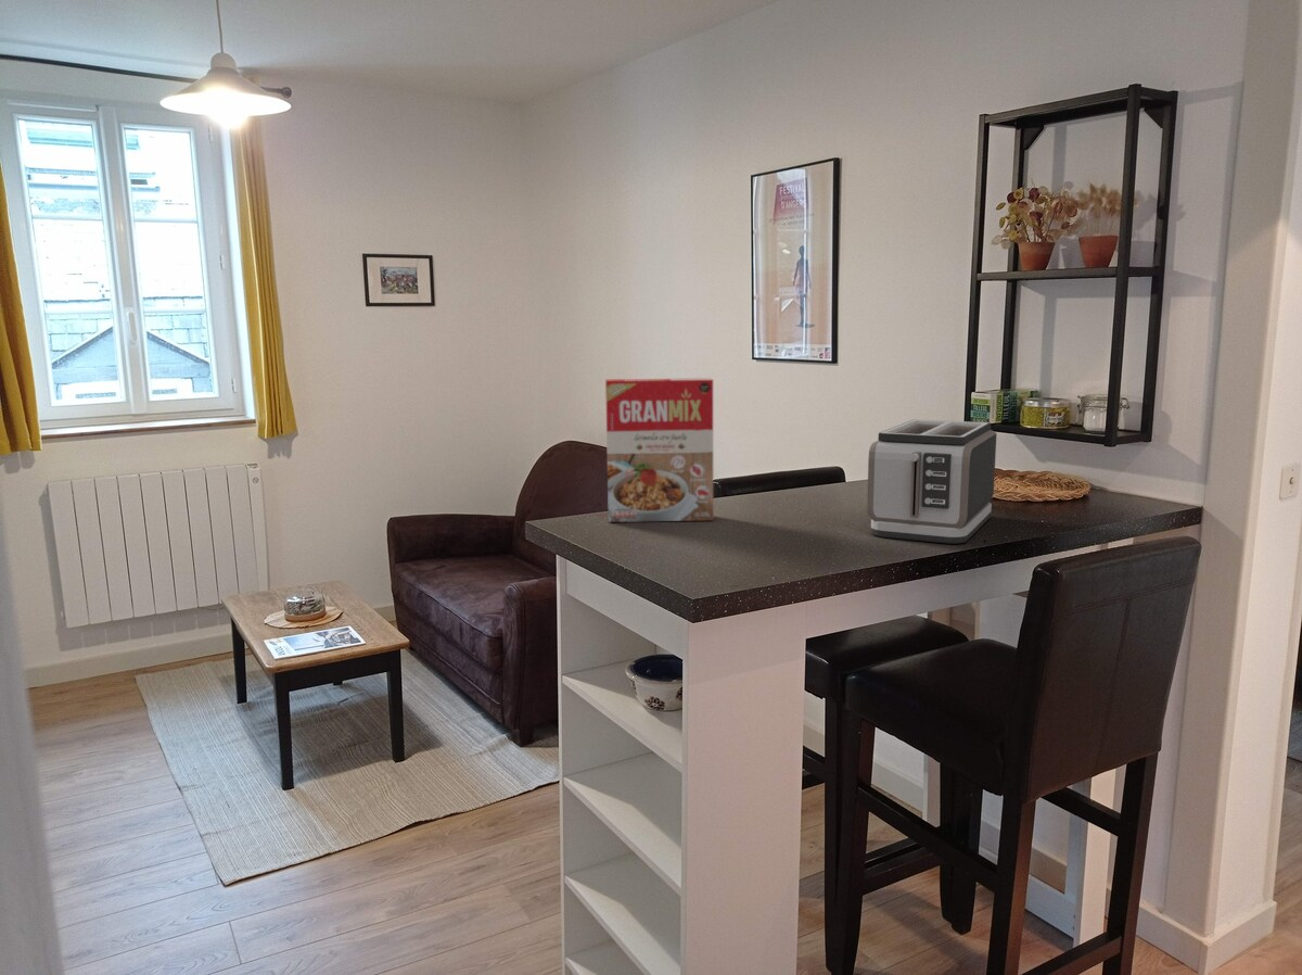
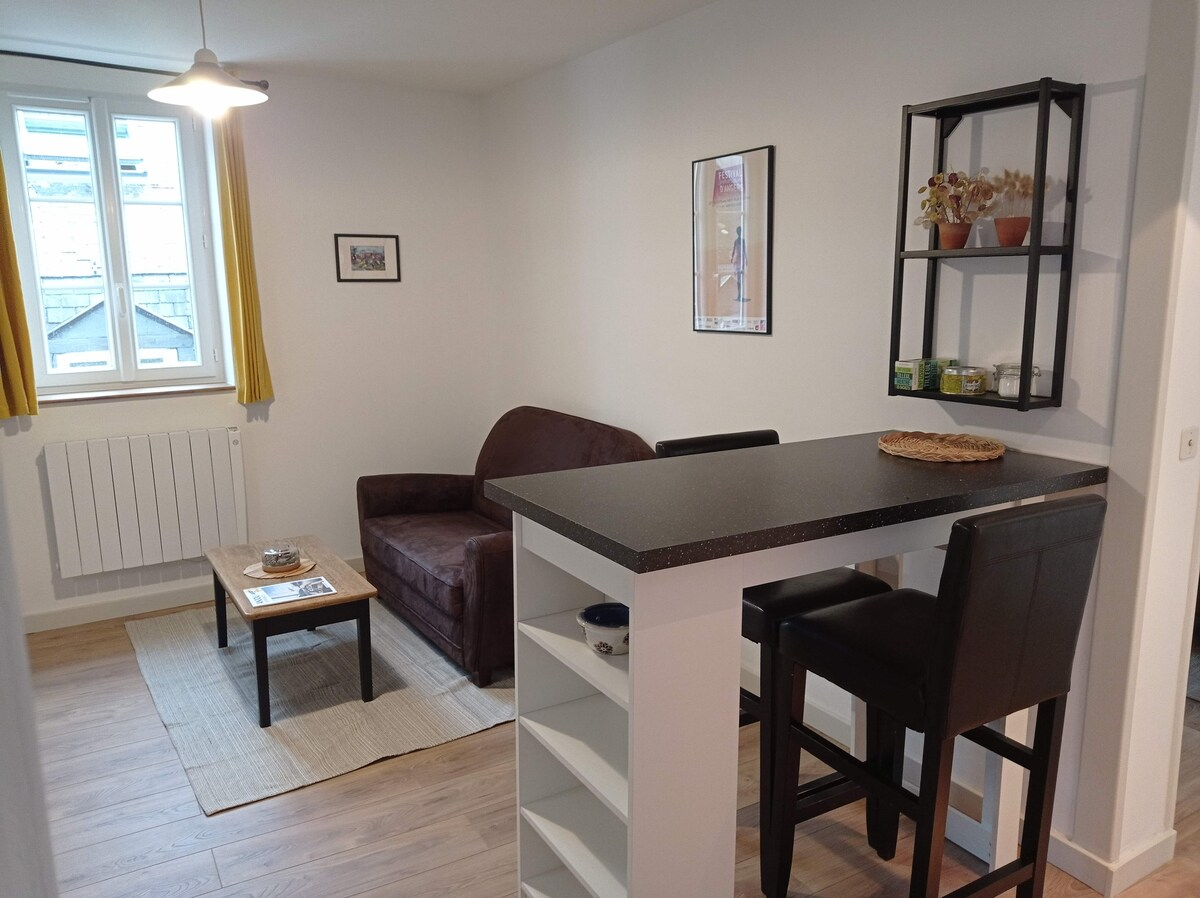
- cereal box (659, 449)
- toaster (933, 477)
